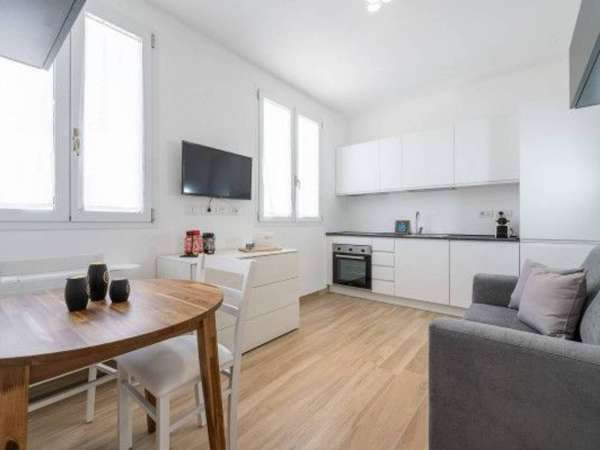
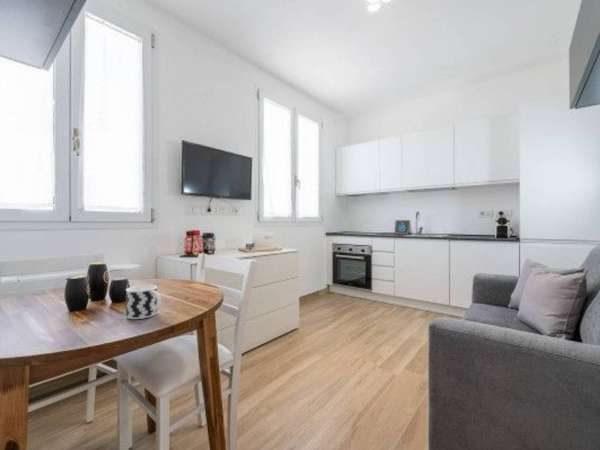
+ cup (145, 301)
